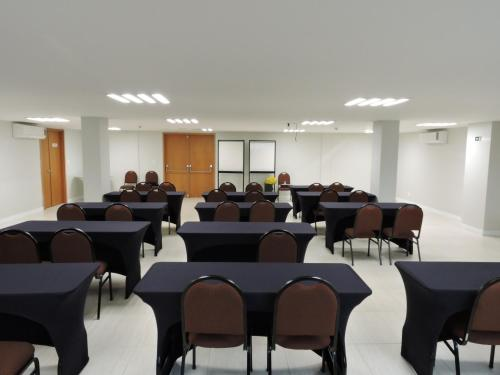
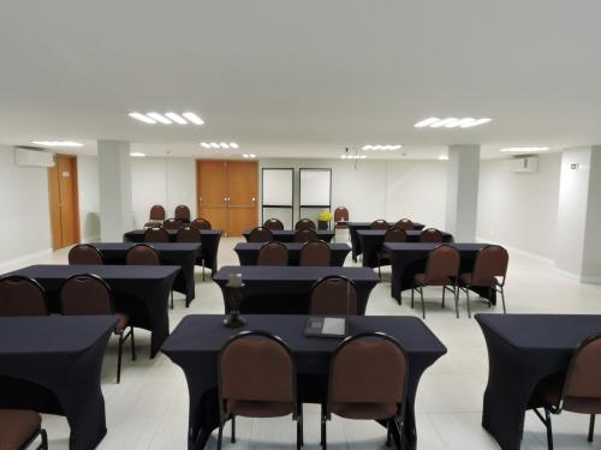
+ laptop (327, 318)
+ candle holder (234, 299)
